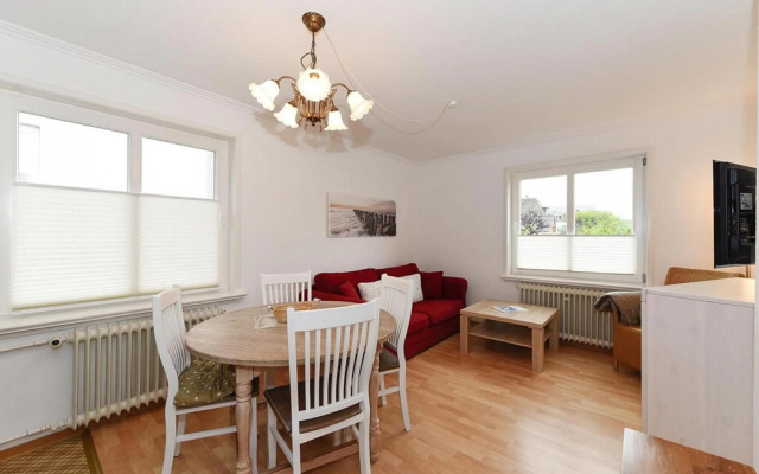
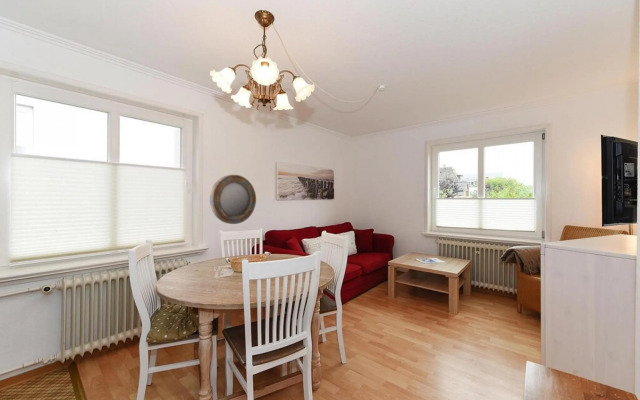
+ home mirror (234, 199)
